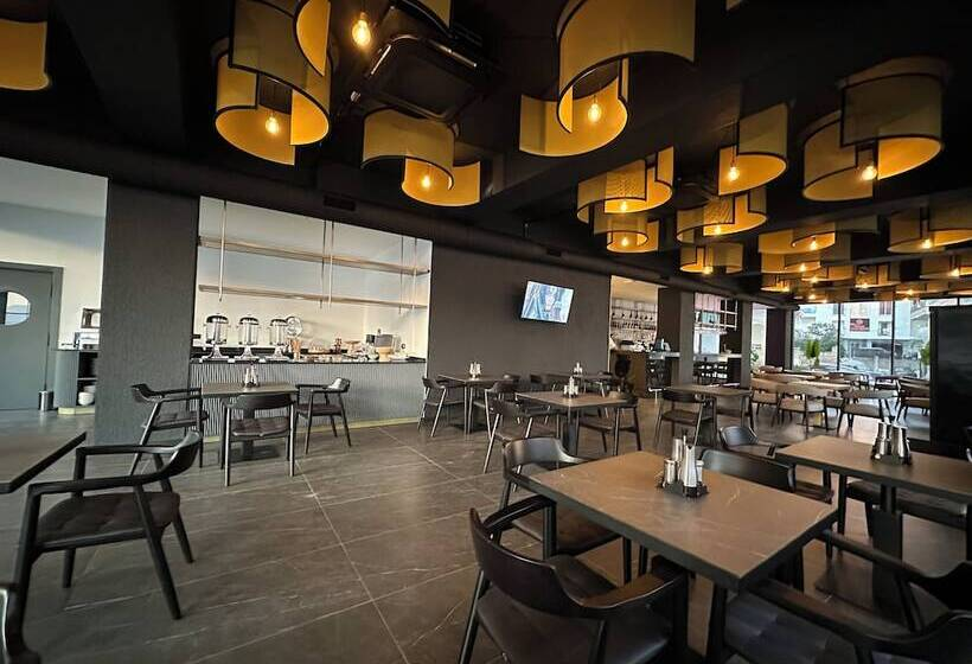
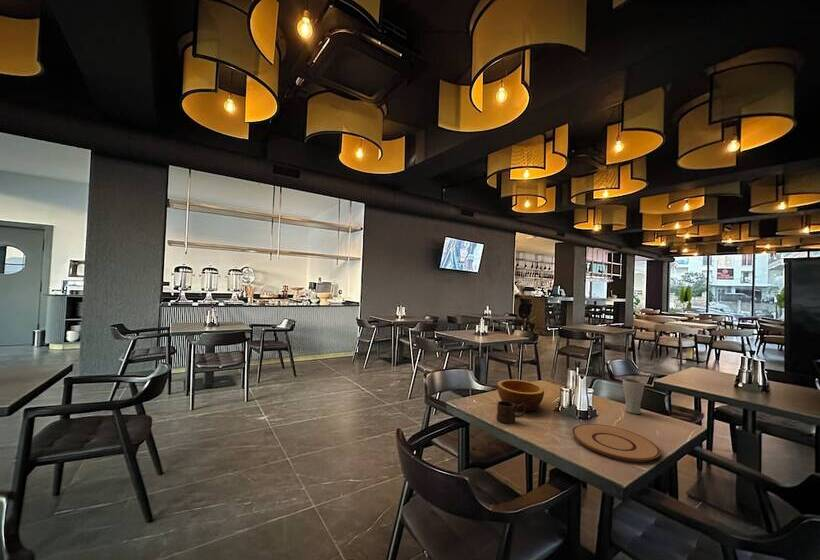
+ plate (613, 441)
+ mug (510, 410)
+ bowl (519, 395)
+ drinking glass (632, 396)
